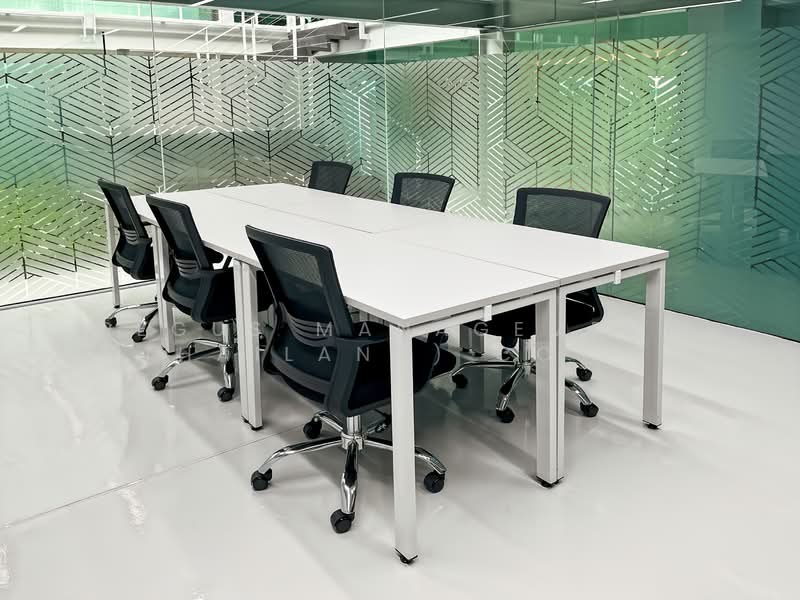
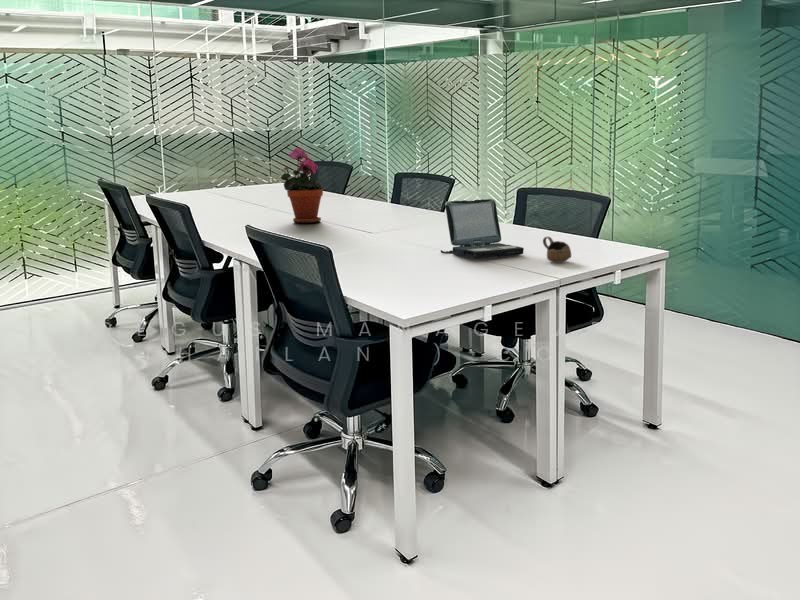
+ cup (557, 249)
+ potted plant (303, 185)
+ laptop (482, 227)
